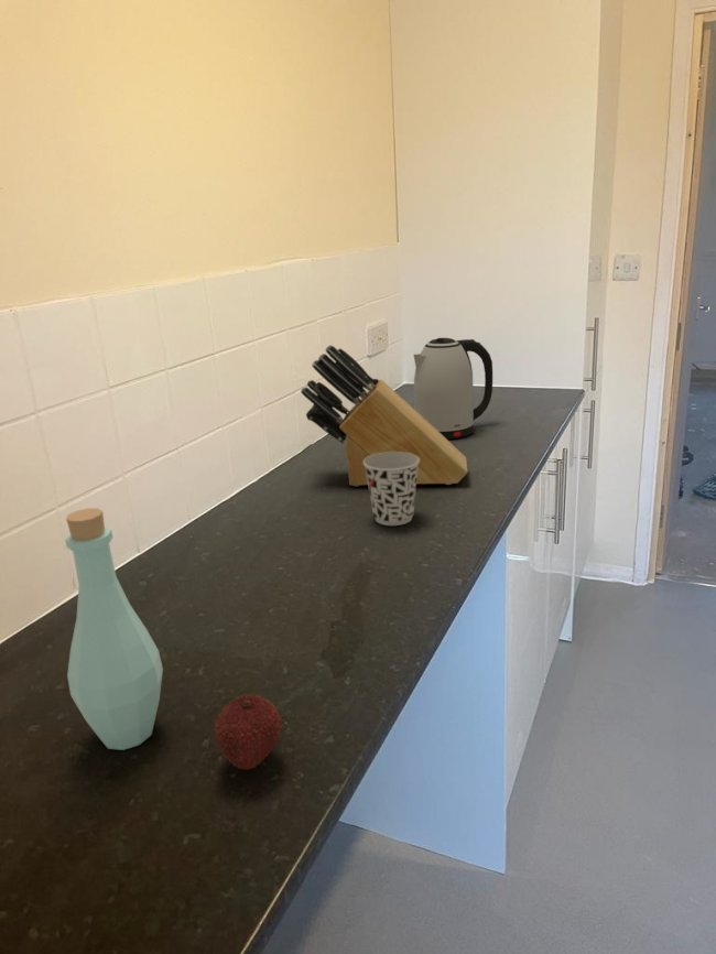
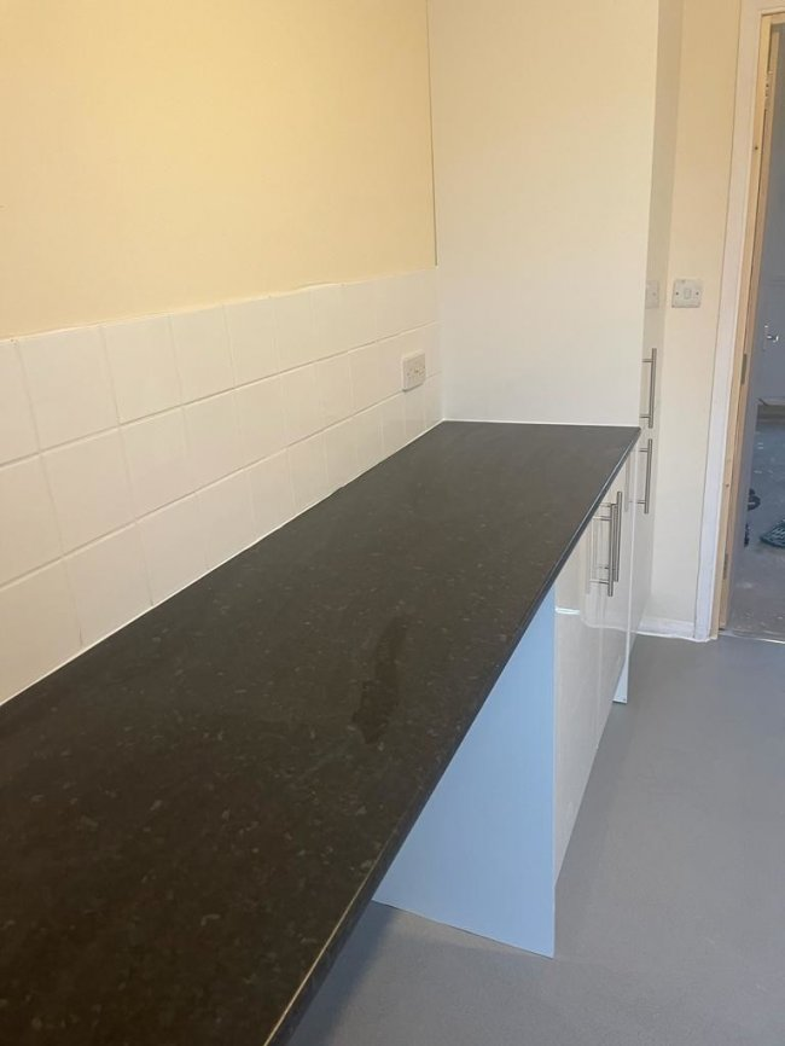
- fruit (248, 731)
- kettle (454, 383)
- knife block (384, 412)
- cup (392, 489)
- bottle (107, 629)
